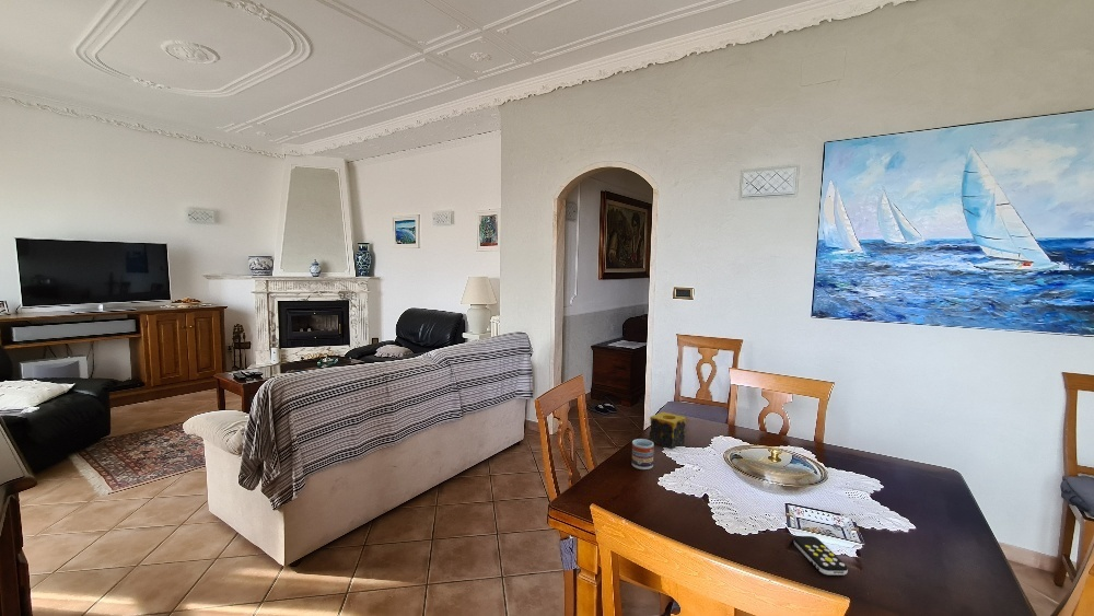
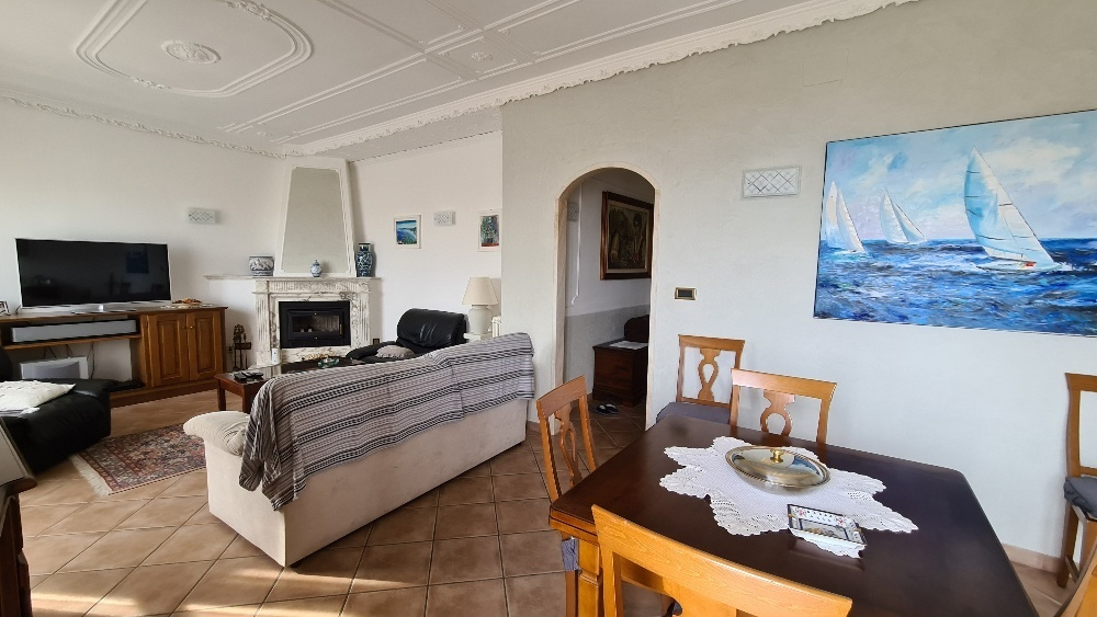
- cup (641, 452)
- candle (666, 429)
- remote control (818, 554)
